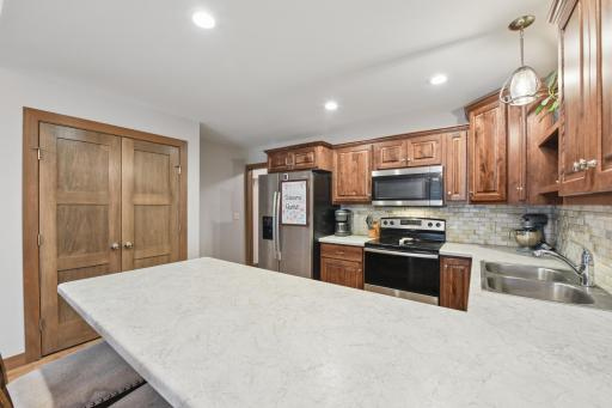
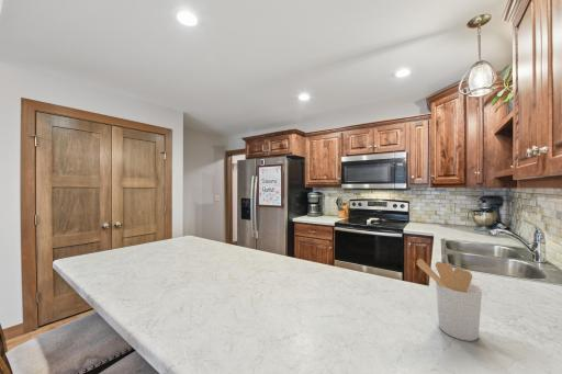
+ utensil holder (446, 294)
